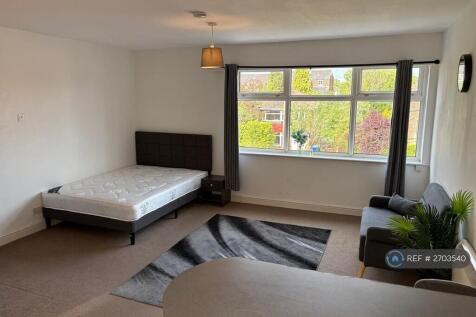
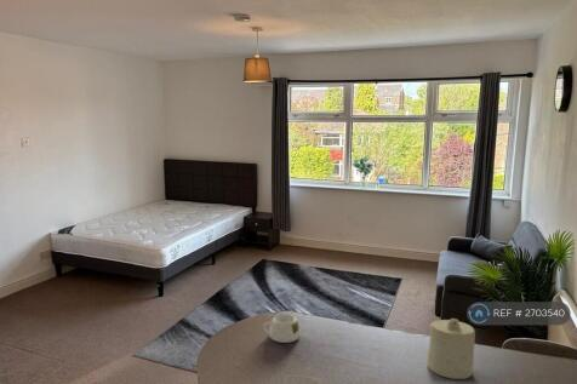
+ candle (450, 344)
+ mug (281, 327)
